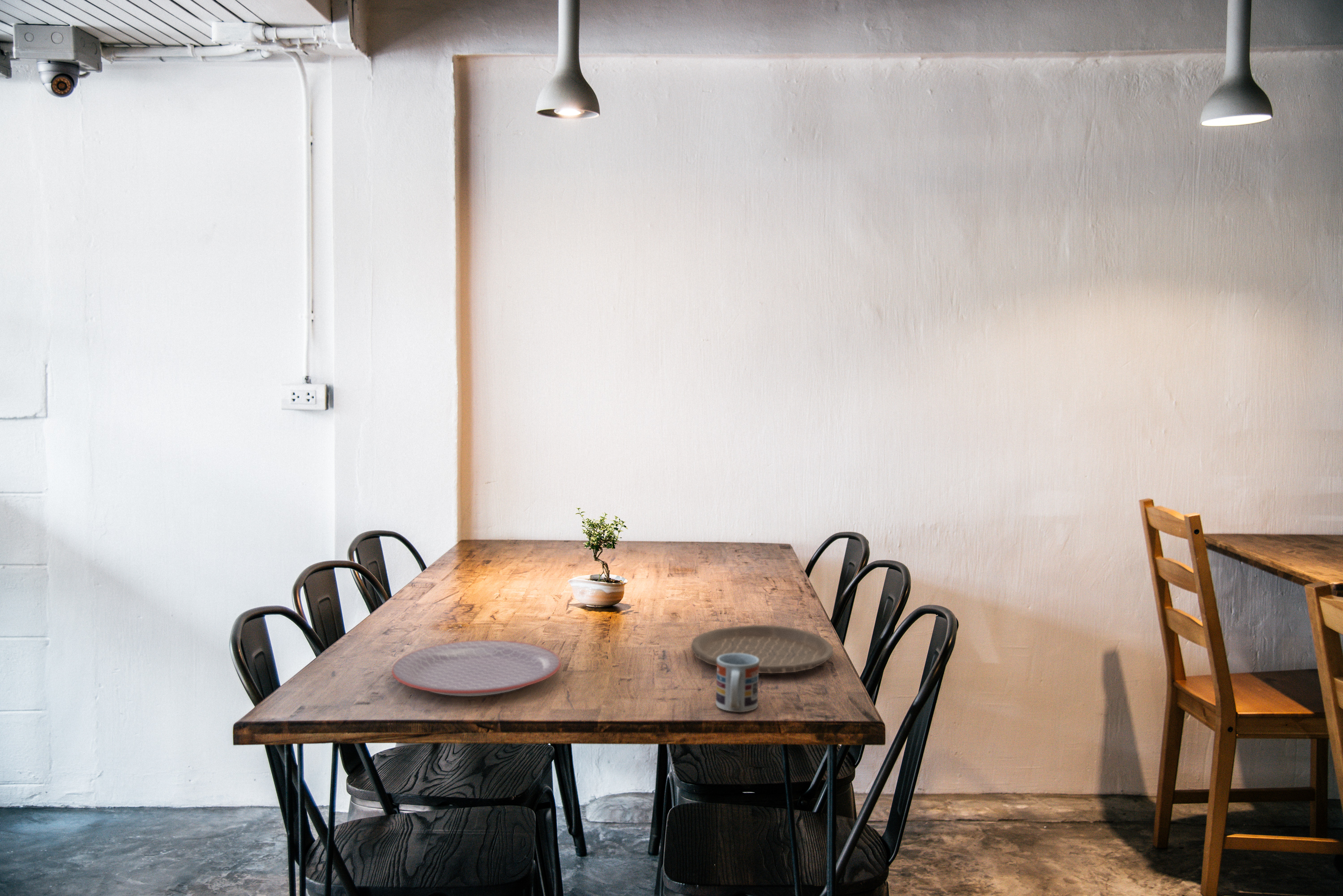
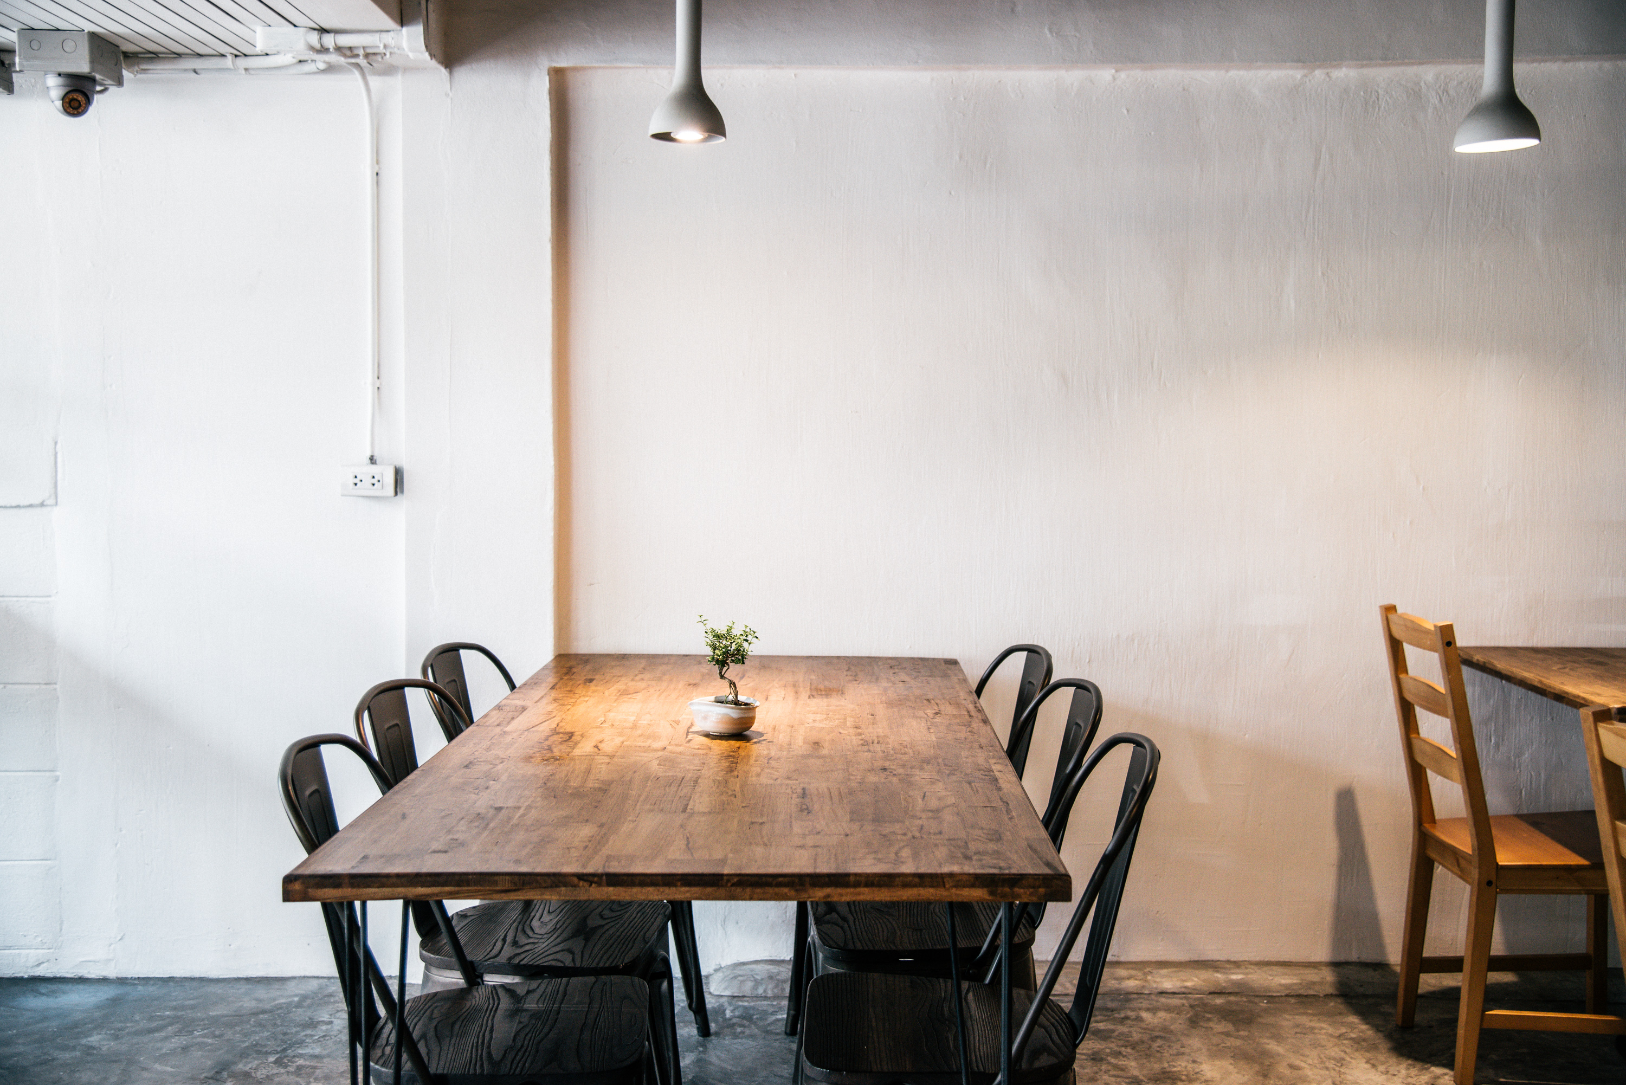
- plate (761, 650)
- cup (737, 684)
- plate (478, 670)
